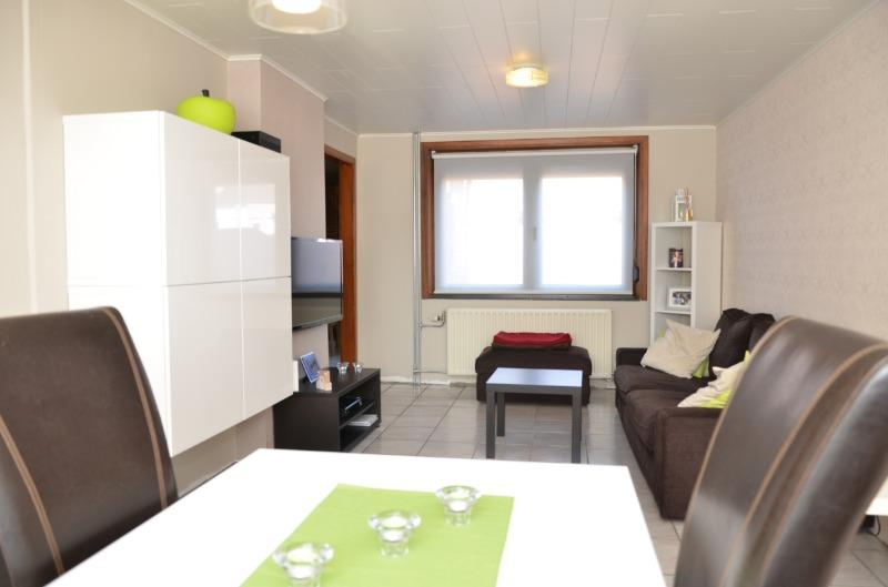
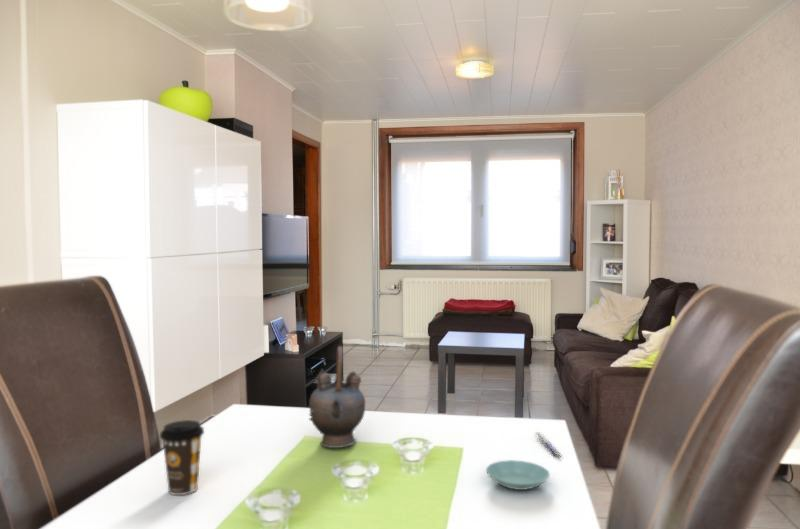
+ pen (547, 442)
+ teapot (336, 396)
+ coffee cup (182, 457)
+ saucer (517, 477)
